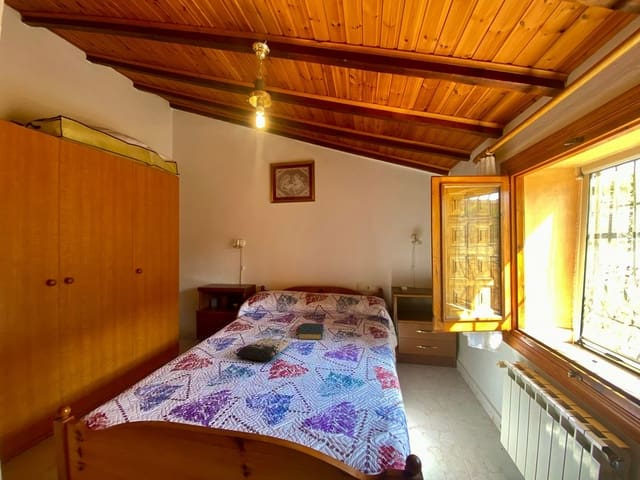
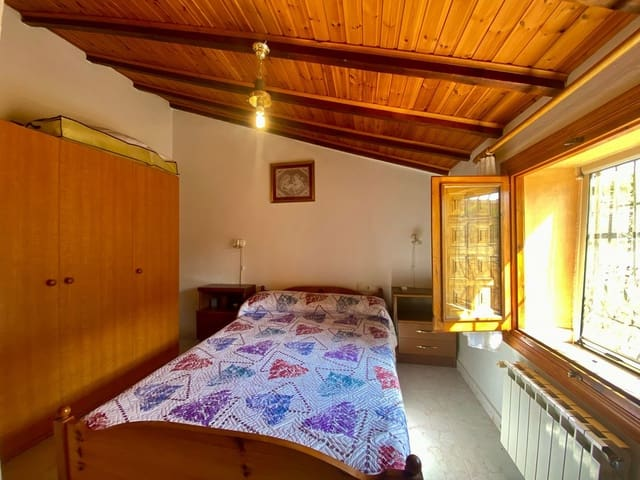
- hardback book (311, 330)
- tote bag (268, 345)
